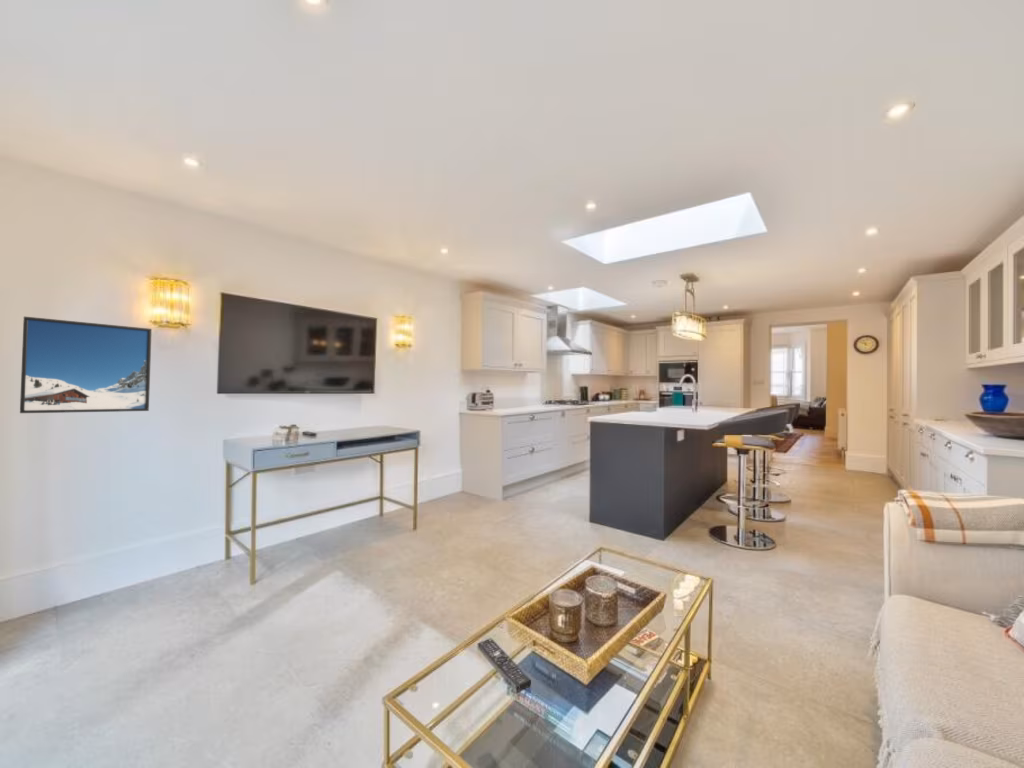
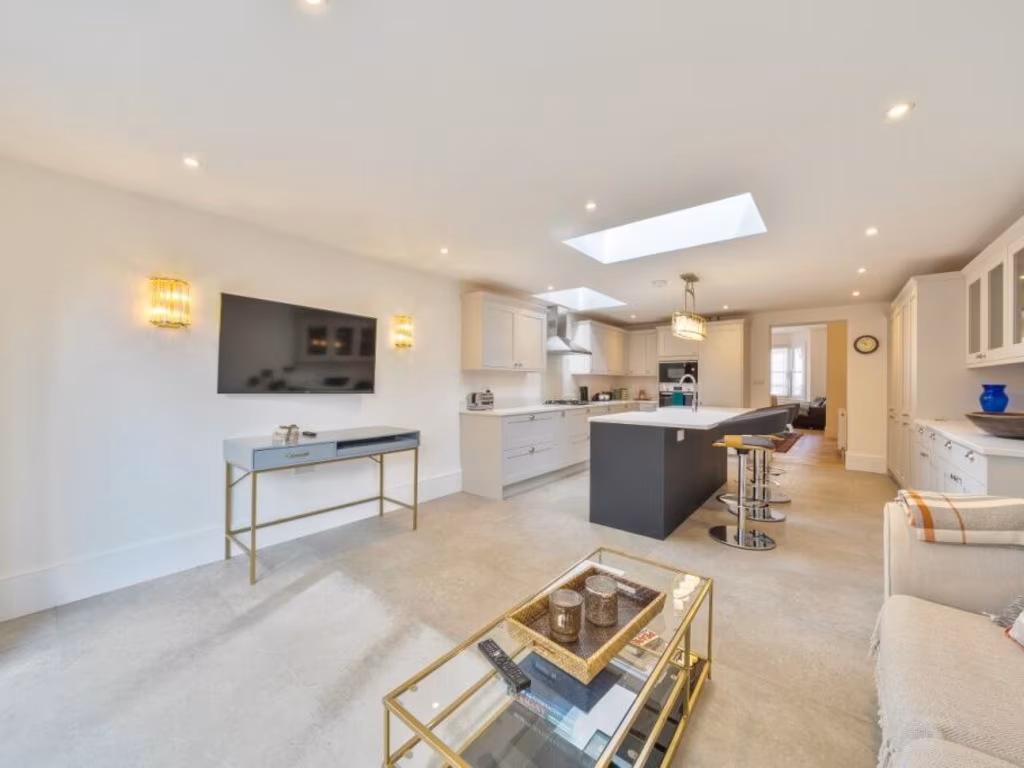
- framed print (91, 367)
